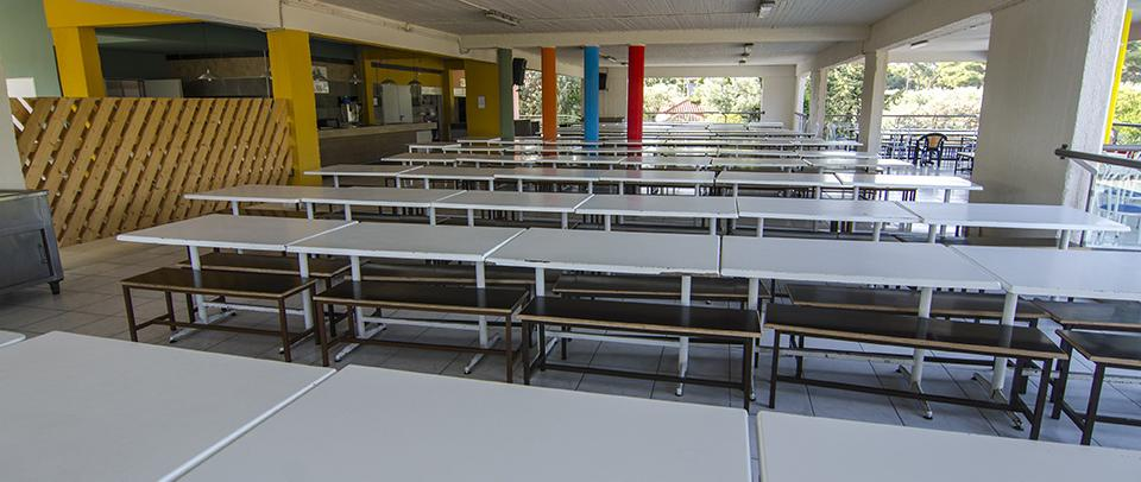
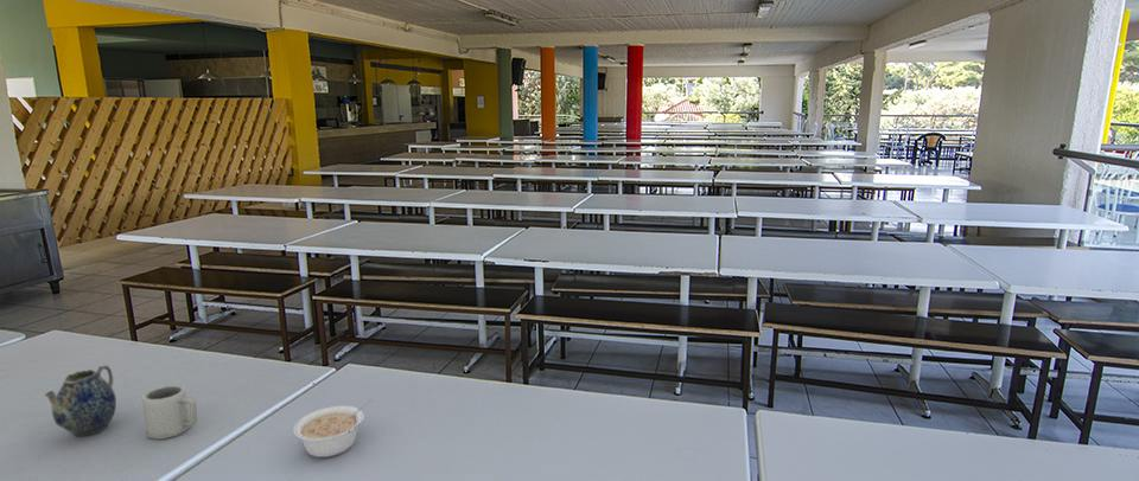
+ cup (172, 411)
+ teapot (83, 400)
+ legume (331, 429)
